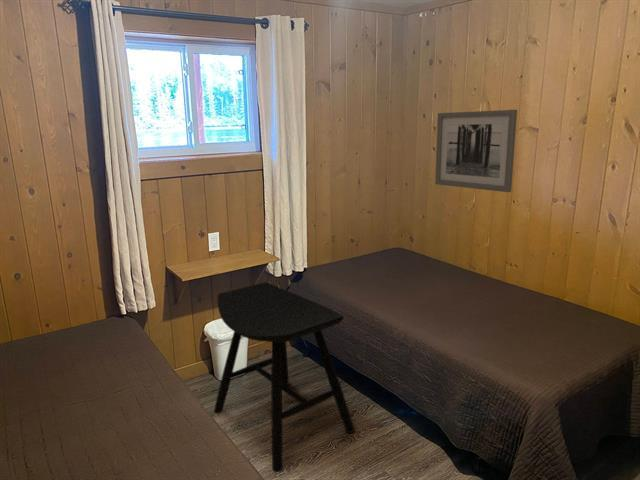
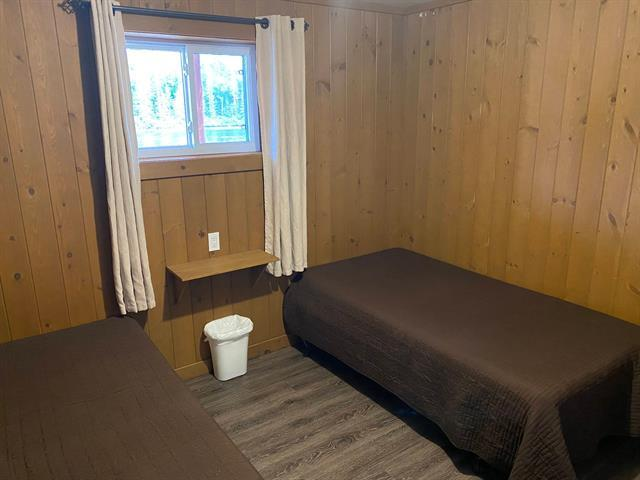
- stool (279, 364)
- wall art (472, 150)
